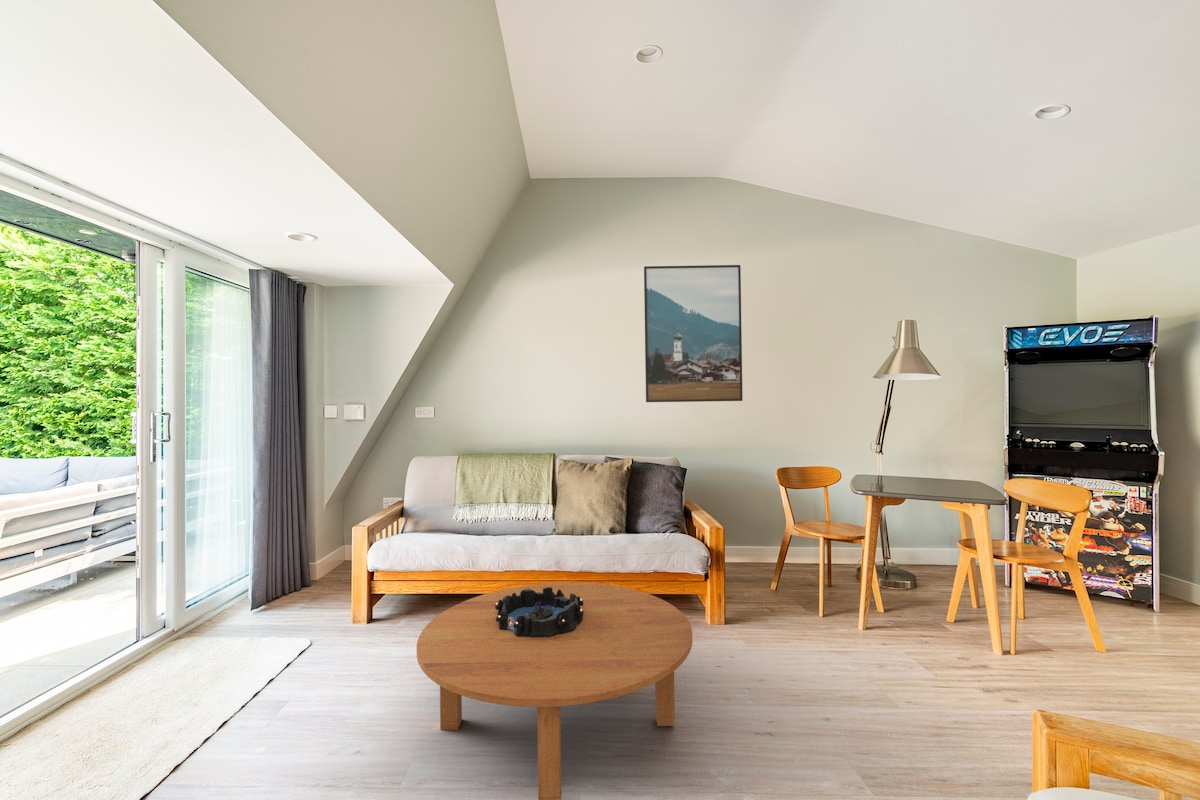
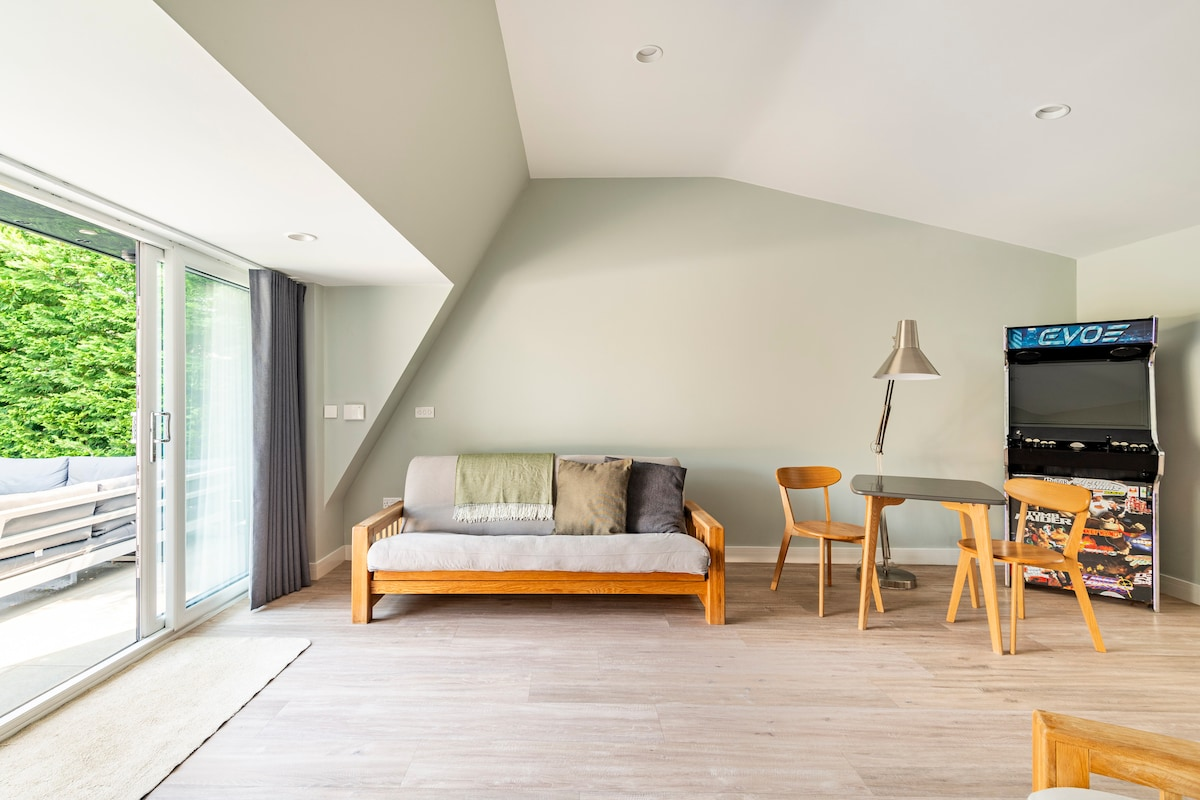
- coffee table (557, 675)
- decorative bowl (540, 608)
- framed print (693, 333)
